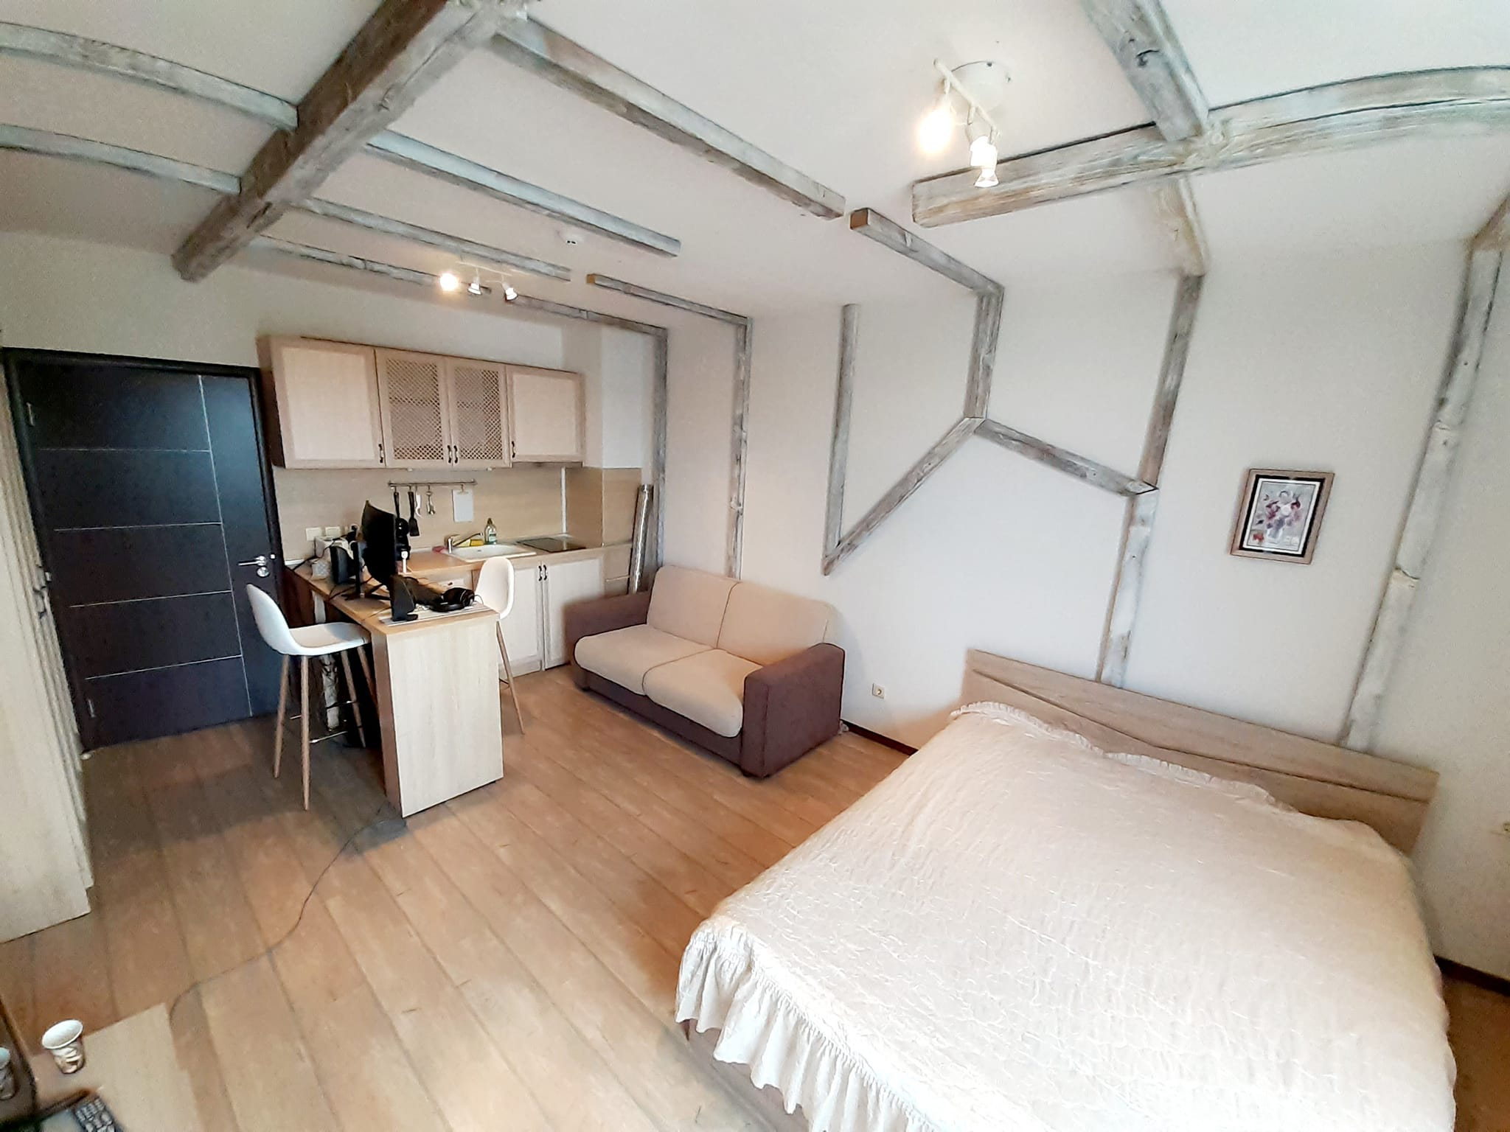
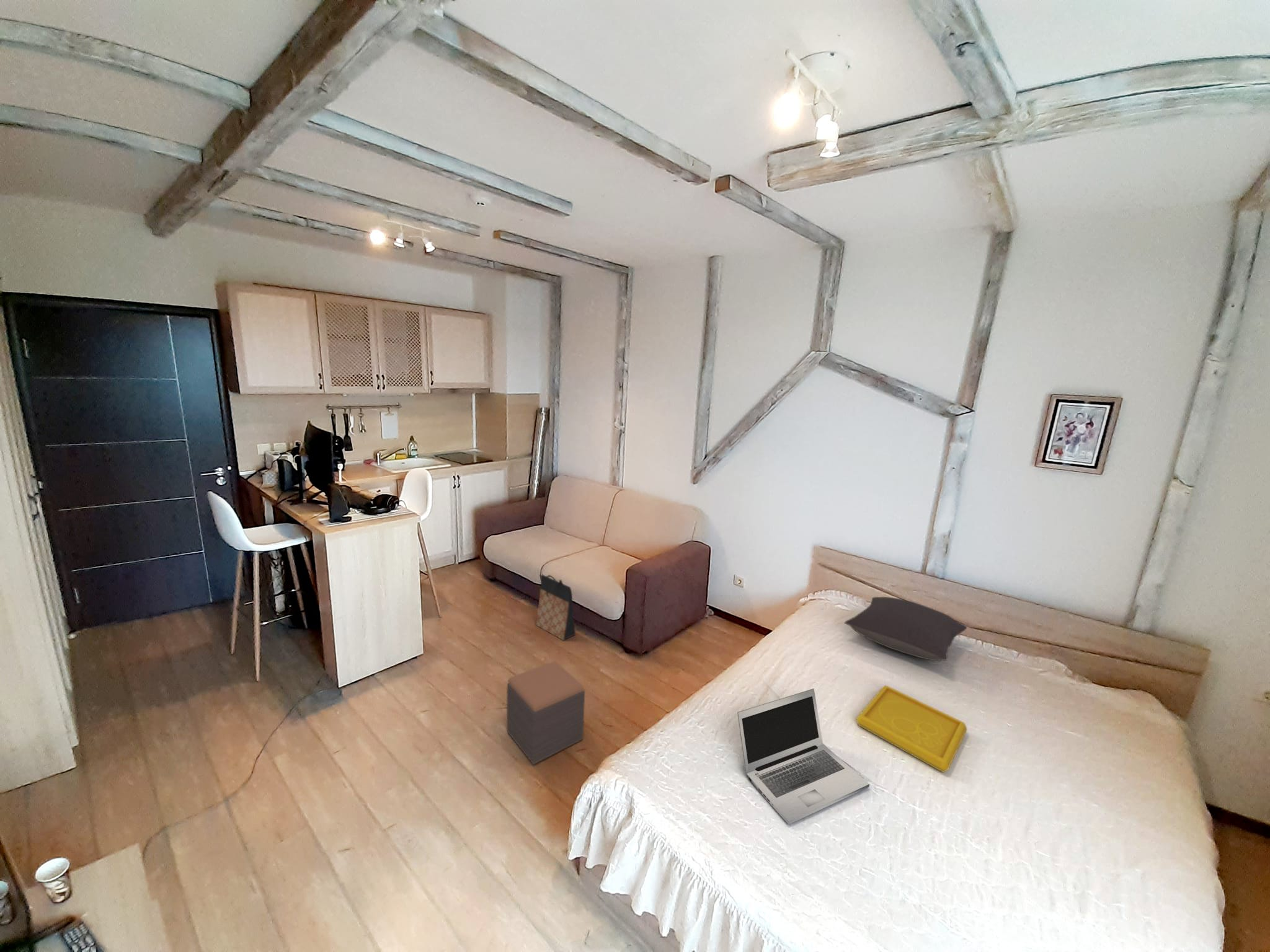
+ bag (555, 603)
+ pillow (905, 626)
+ footstool (545, 707)
+ laptop (802, 749)
+ serving tray (911, 724)
